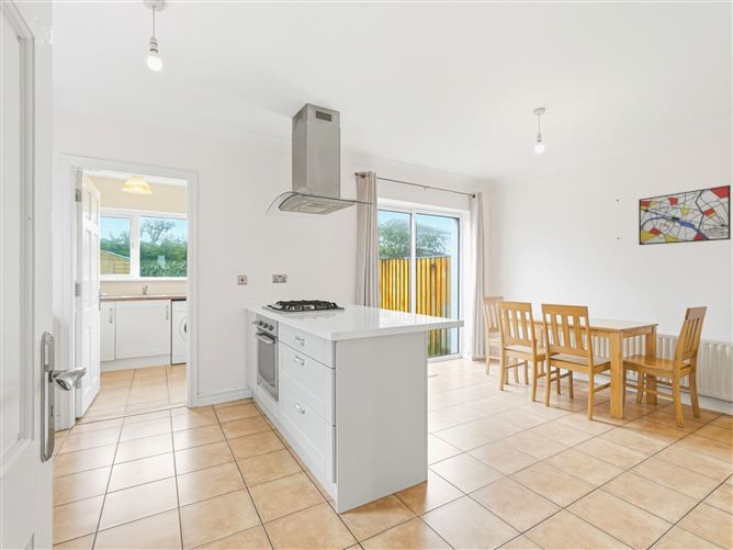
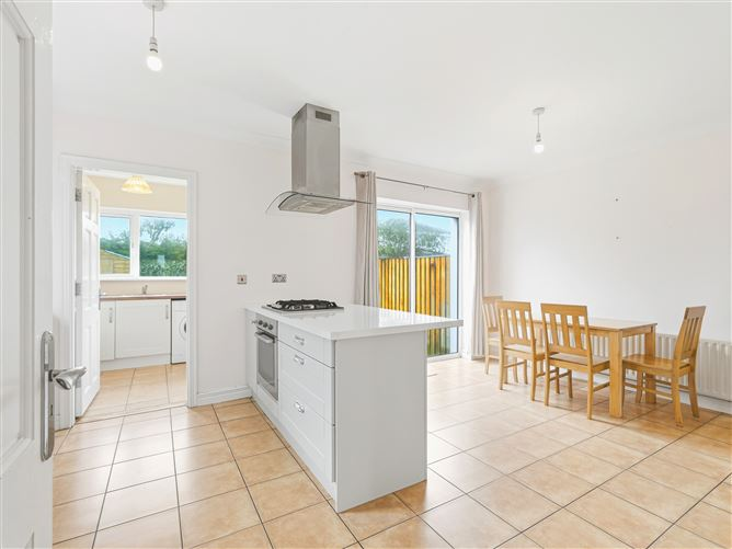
- wall art (680, 217)
